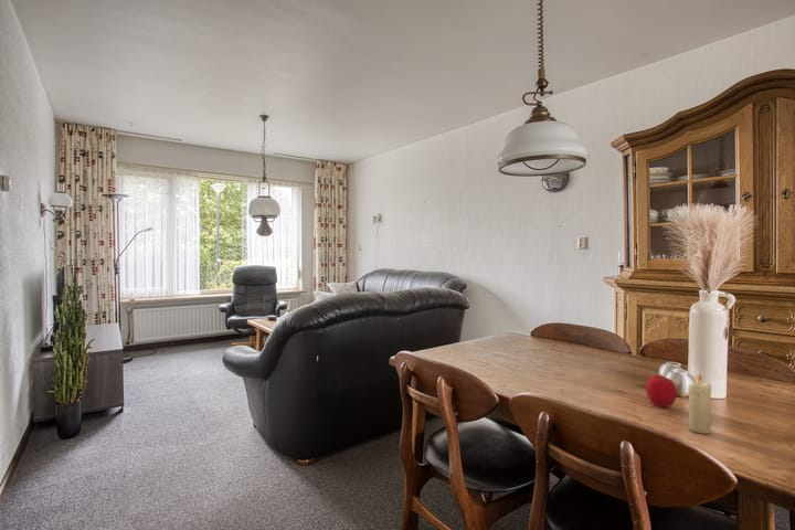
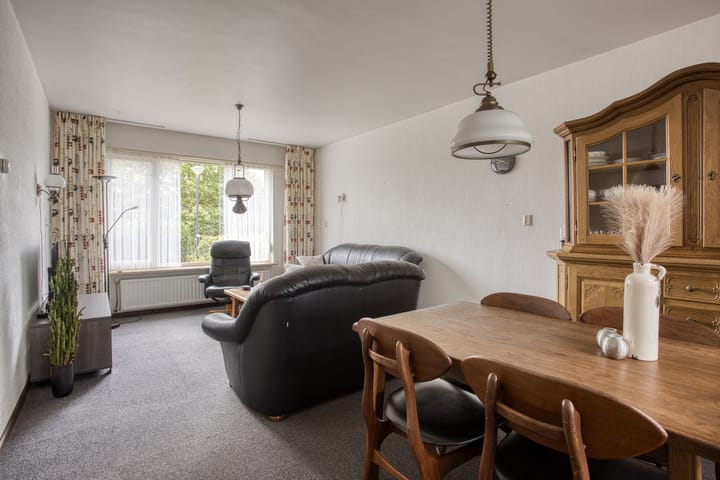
- candle (699, 401)
- fruit (660, 389)
